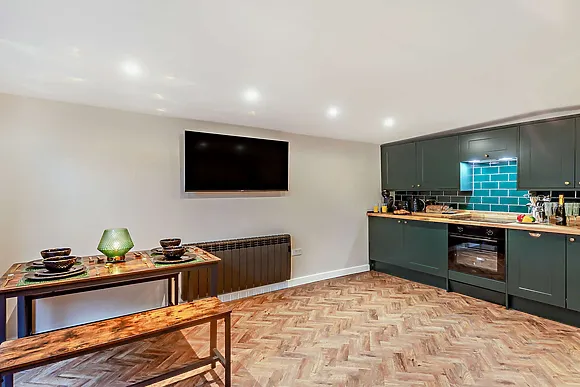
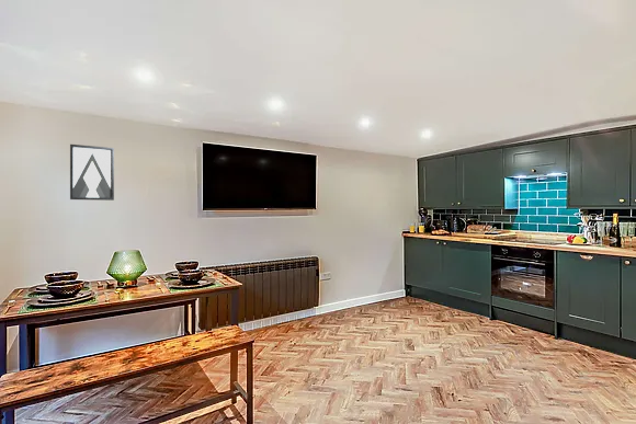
+ wall art (92, 172)
